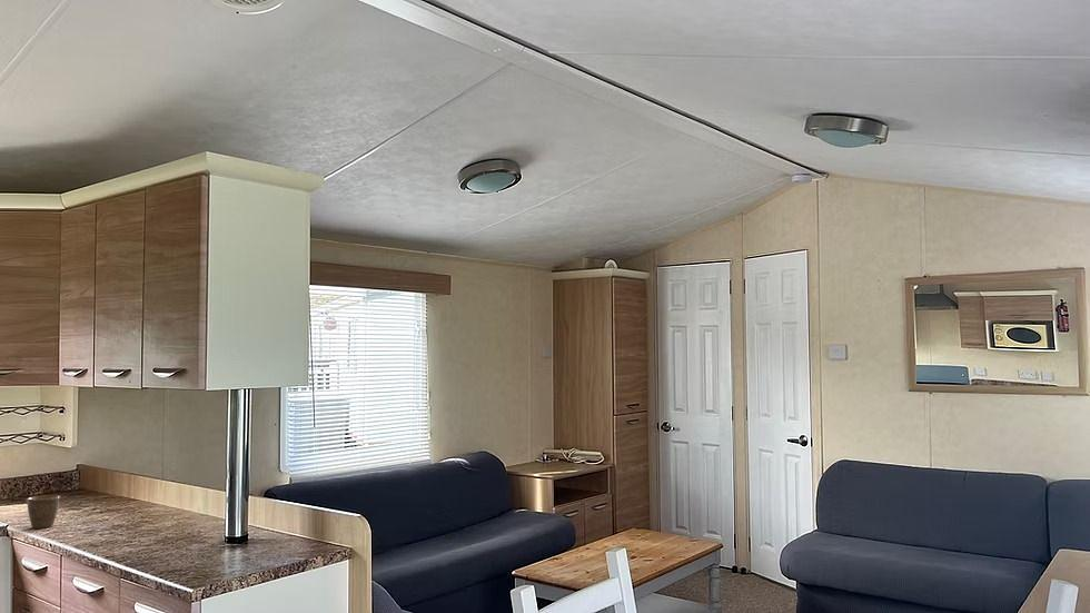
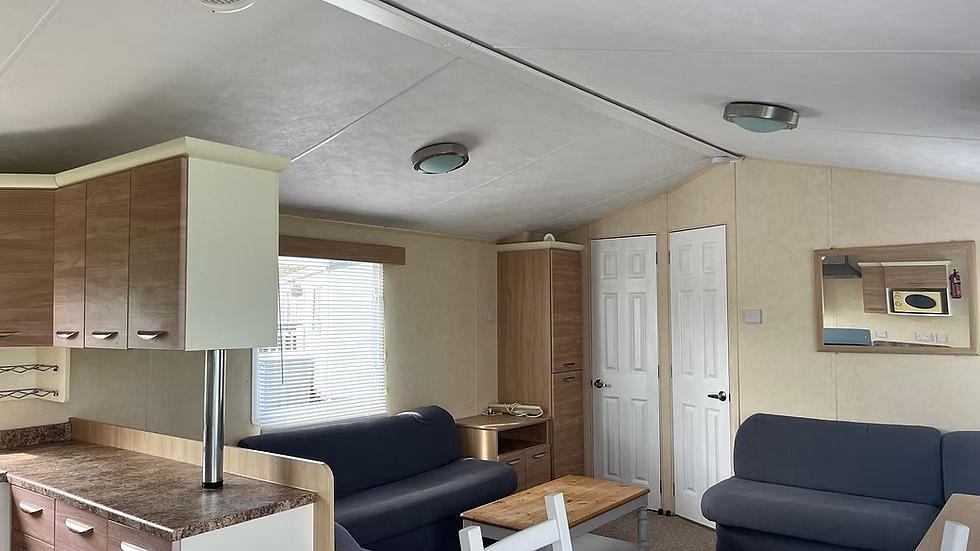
- mug (42, 511)
